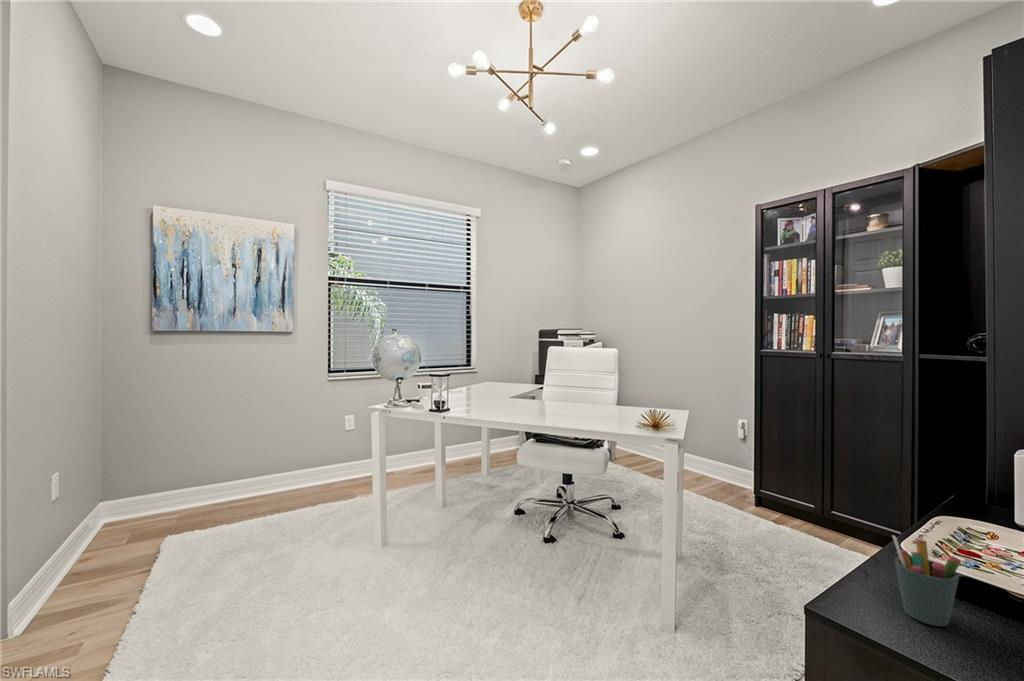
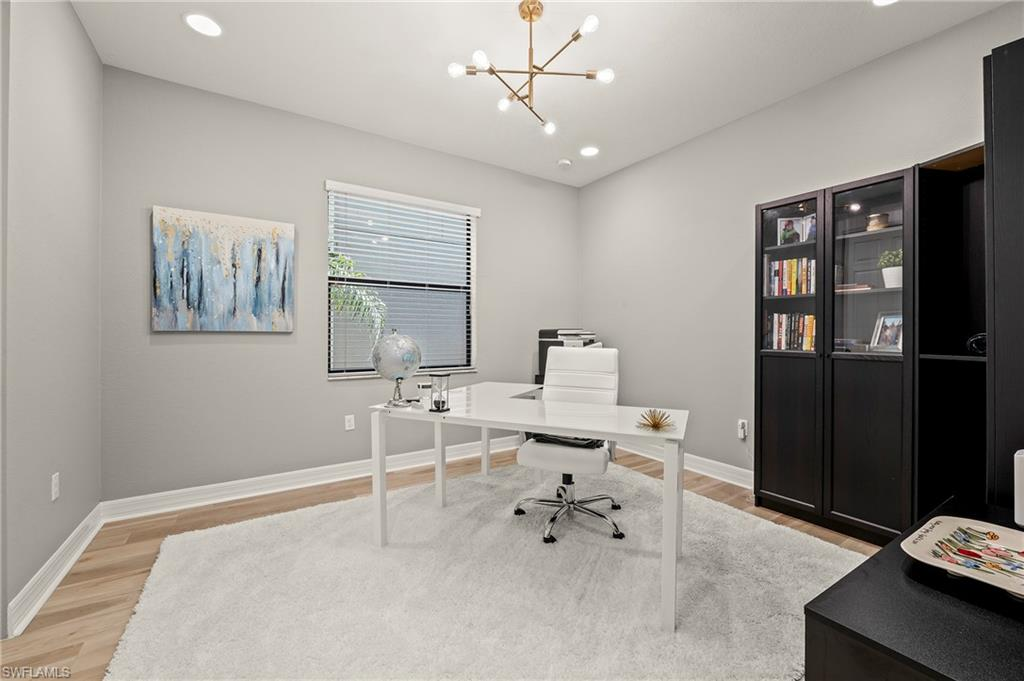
- pen holder (925, 578)
